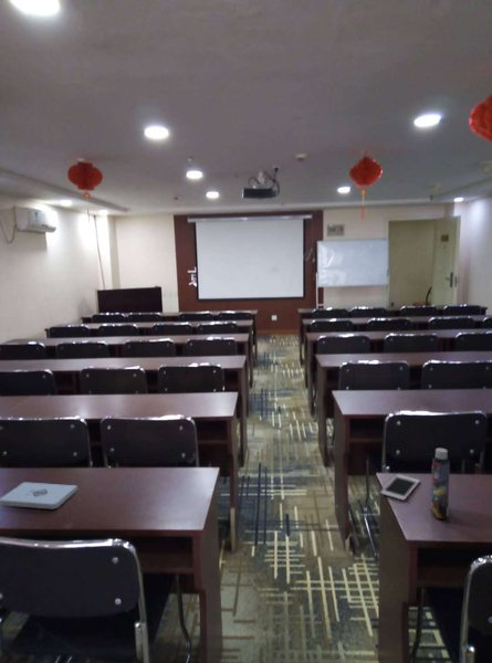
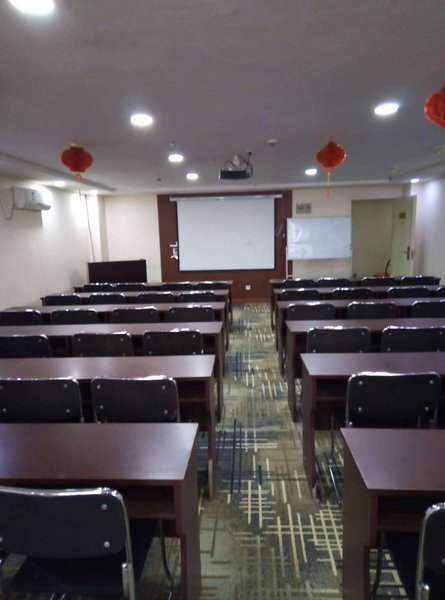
- bottle (440, 481)
- cell phone (400, 486)
- notepad (39, 494)
